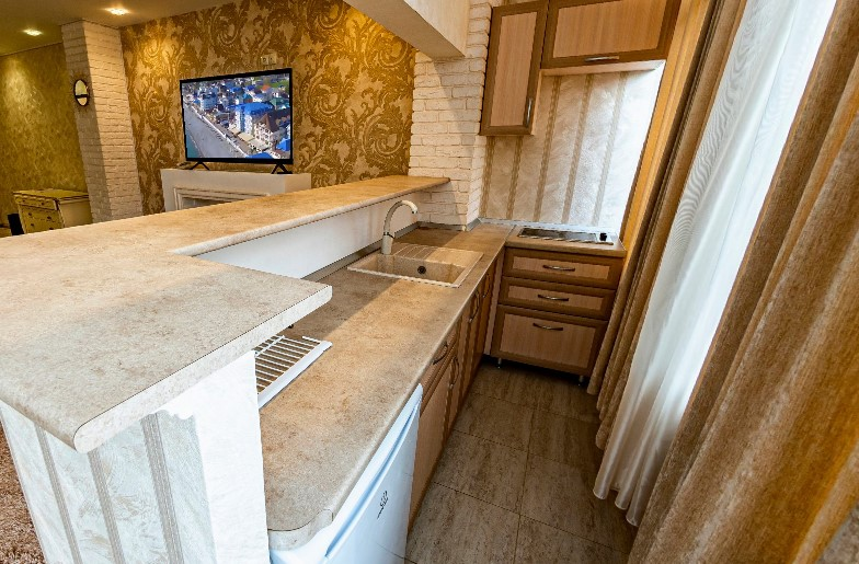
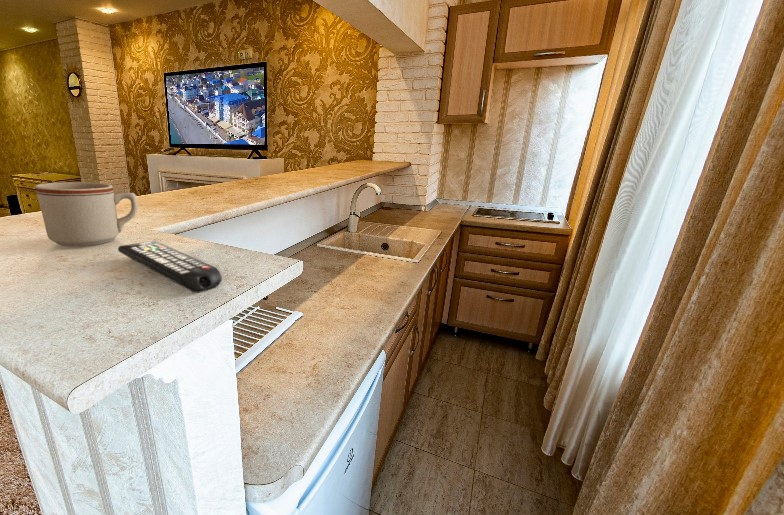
+ mug (93, 213)
+ remote control (166, 262)
